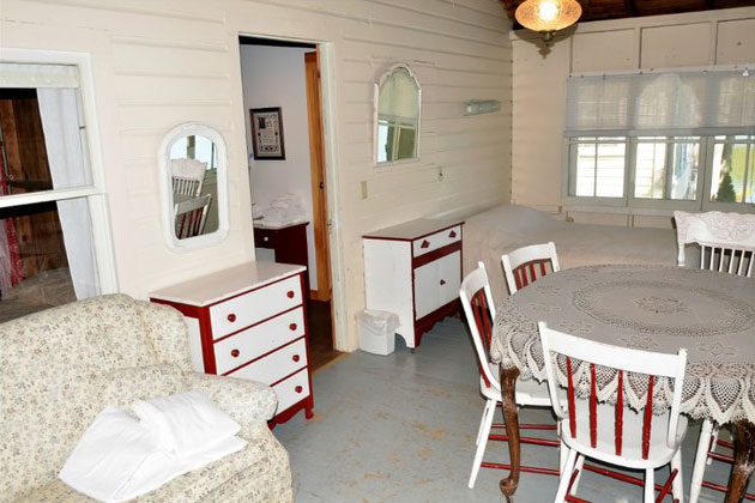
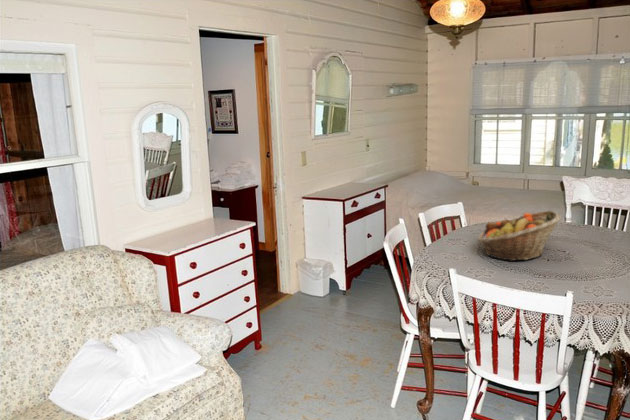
+ fruit basket (518, 233)
